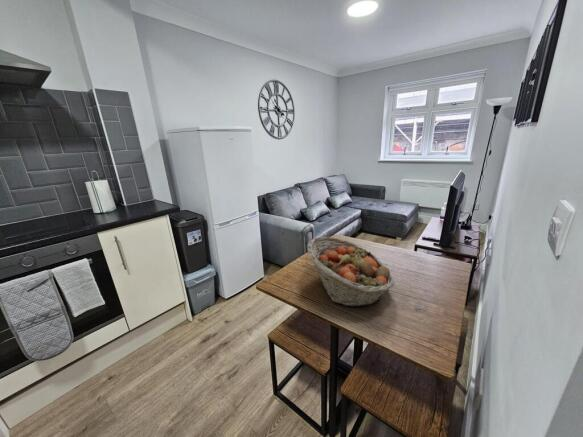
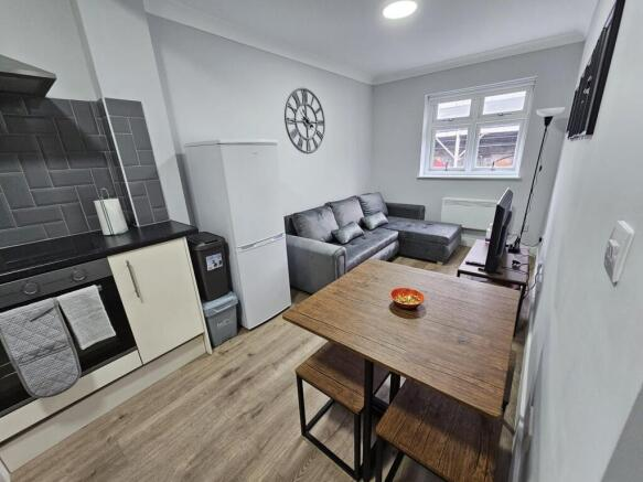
- fruit basket (348, 266)
